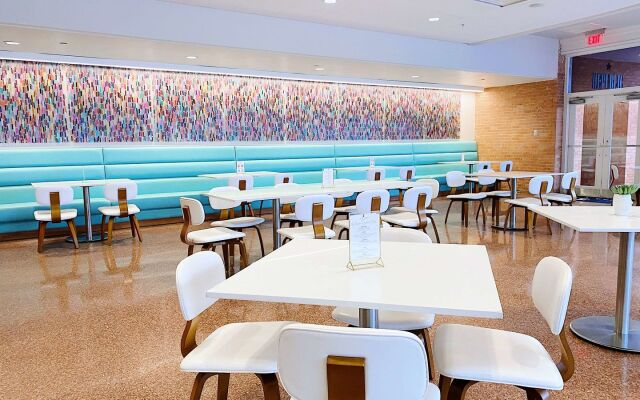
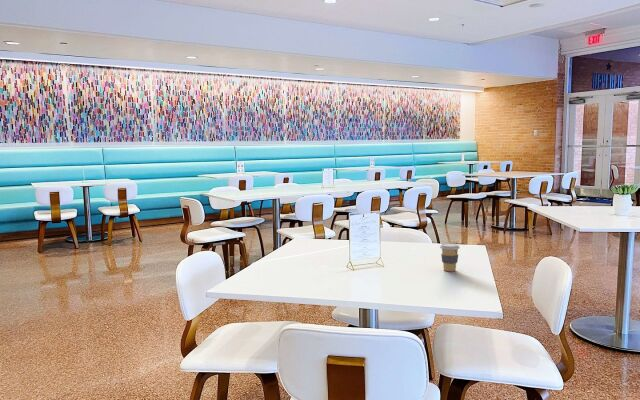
+ coffee cup (449, 257)
